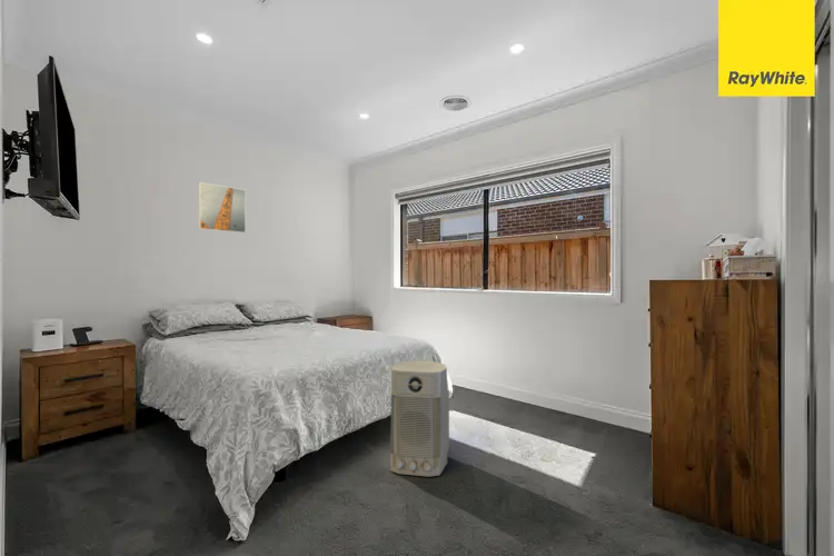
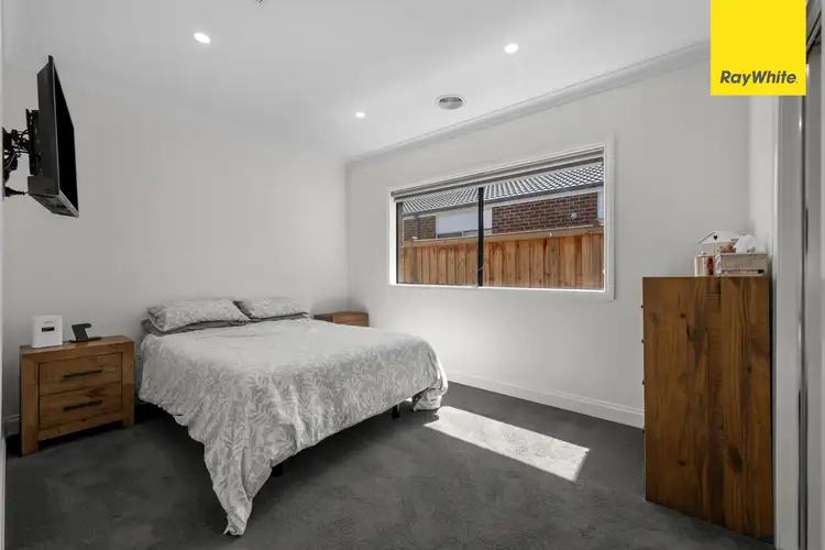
- air purifier (419, 413)
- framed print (222, 208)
